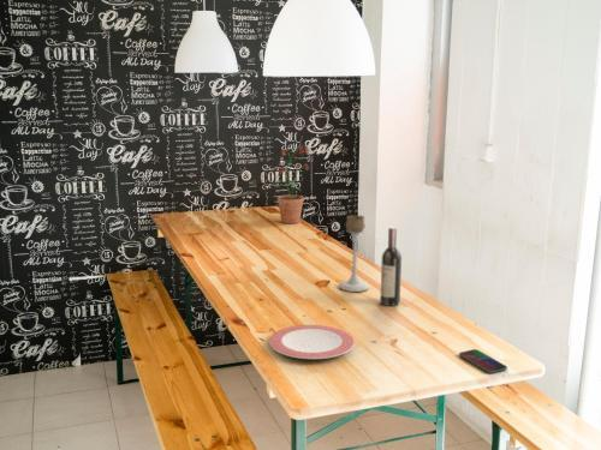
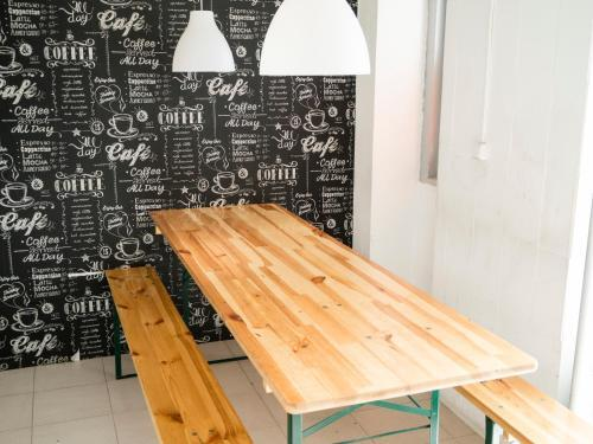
- plate (311, 342)
- smartphone (482, 360)
- potted plant (291, 182)
- candle holder (355, 252)
- wine bottle (391, 265)
